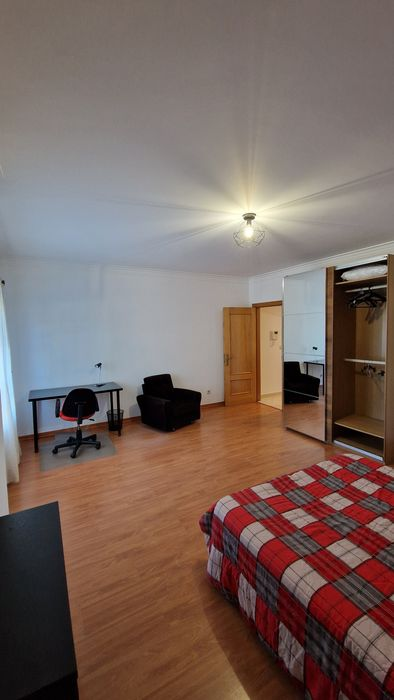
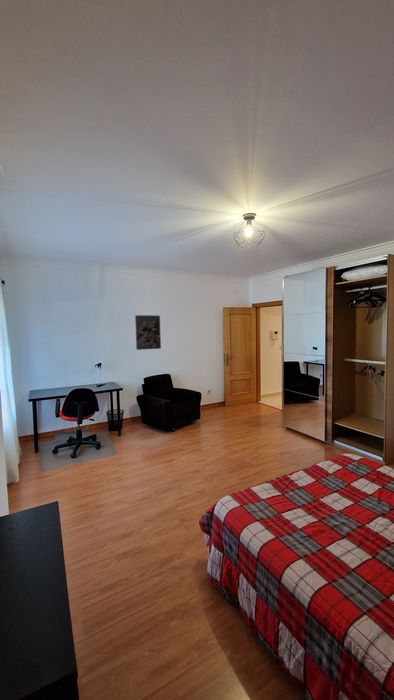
+ wall art (148, 332)
